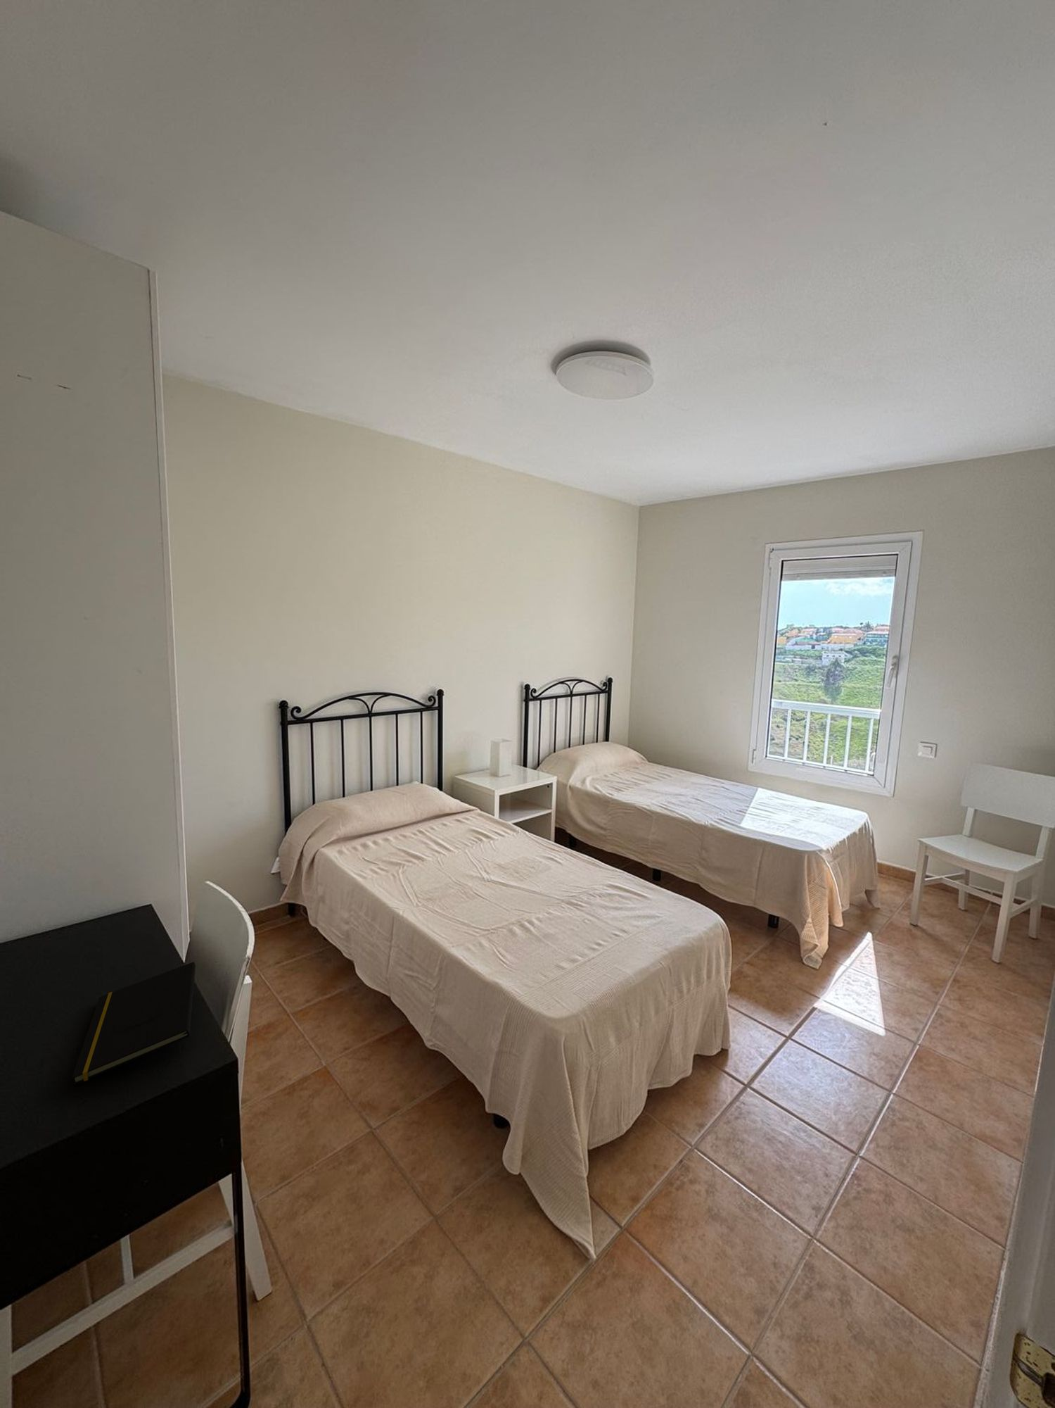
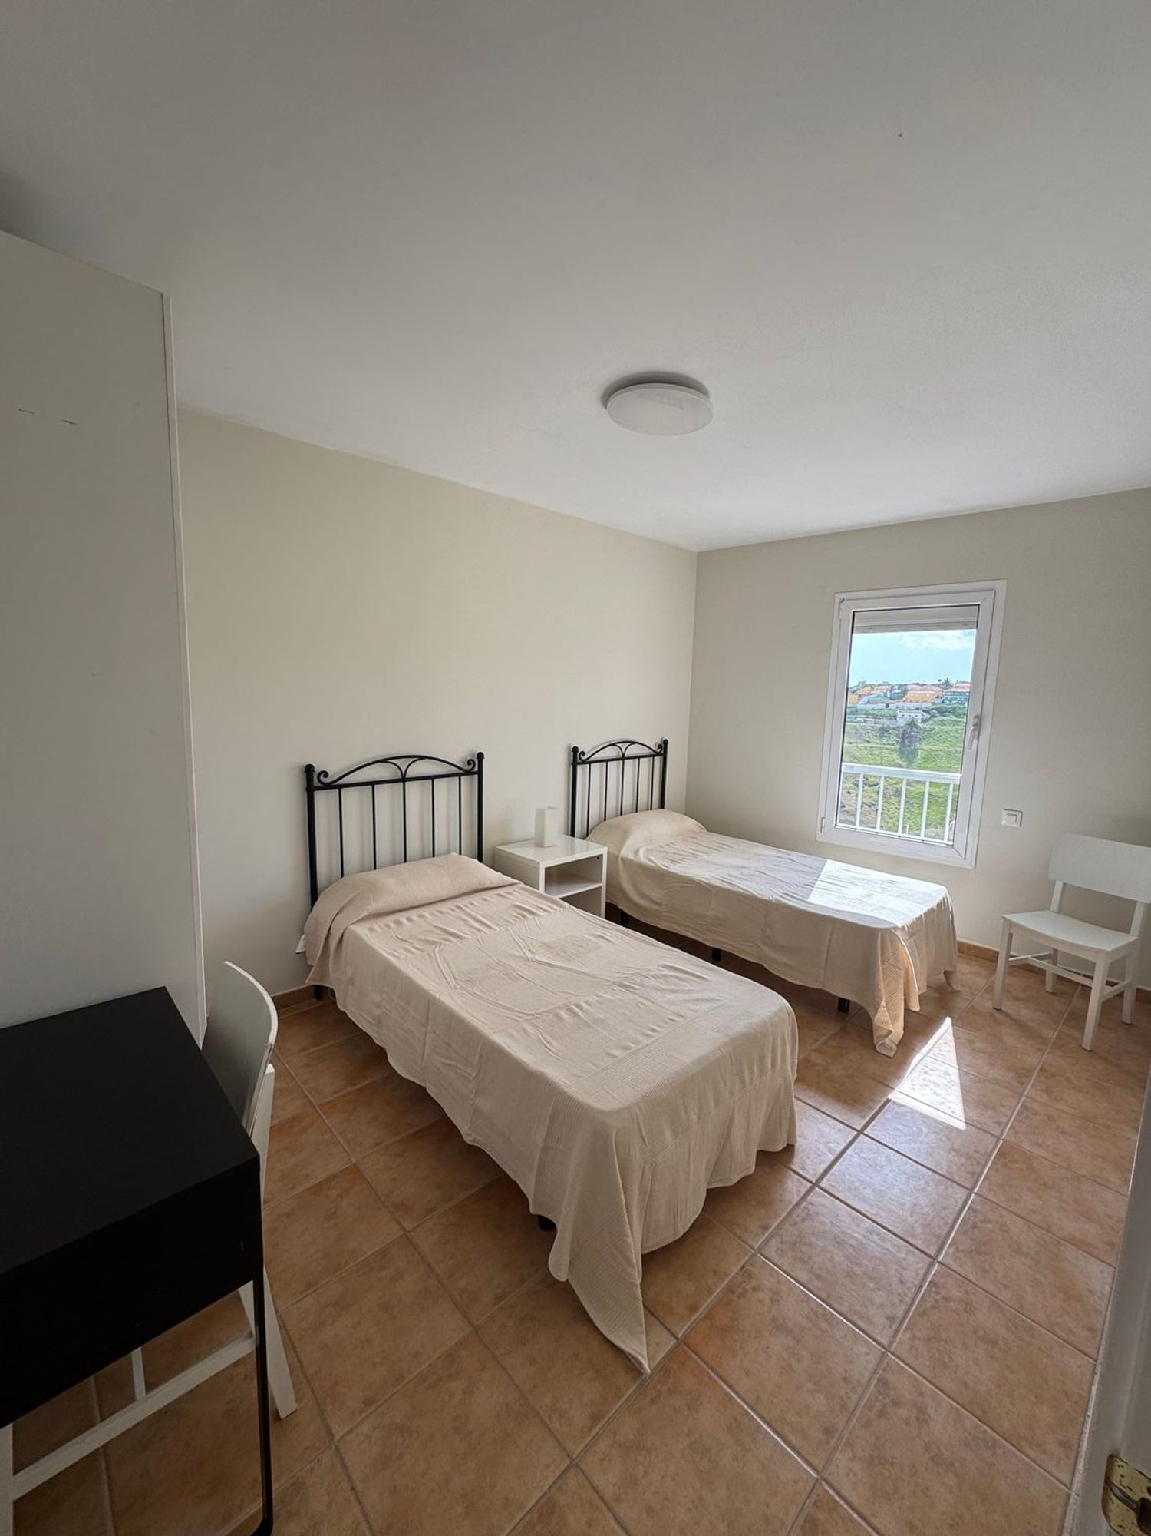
- notepad (142, 1016)
